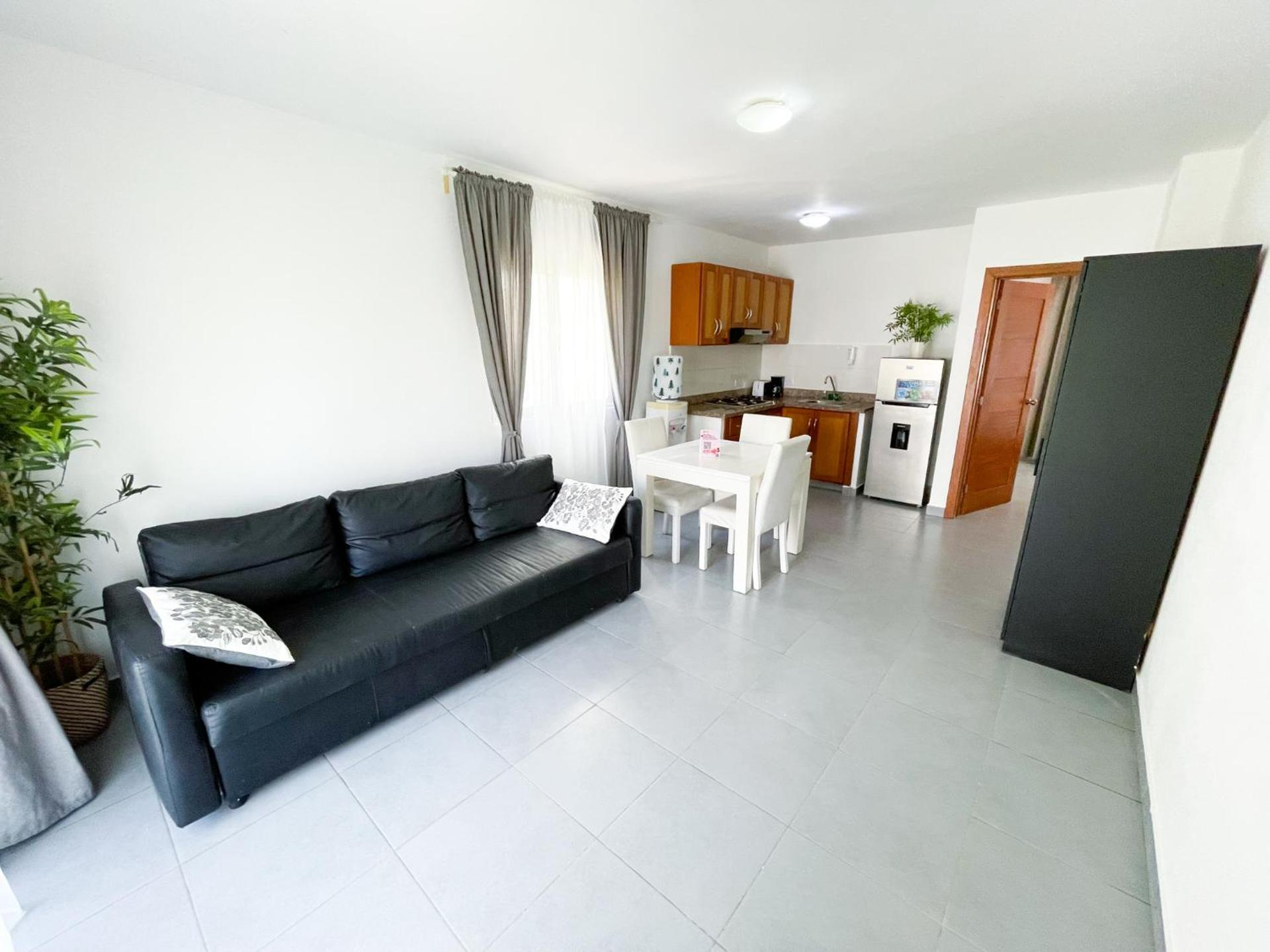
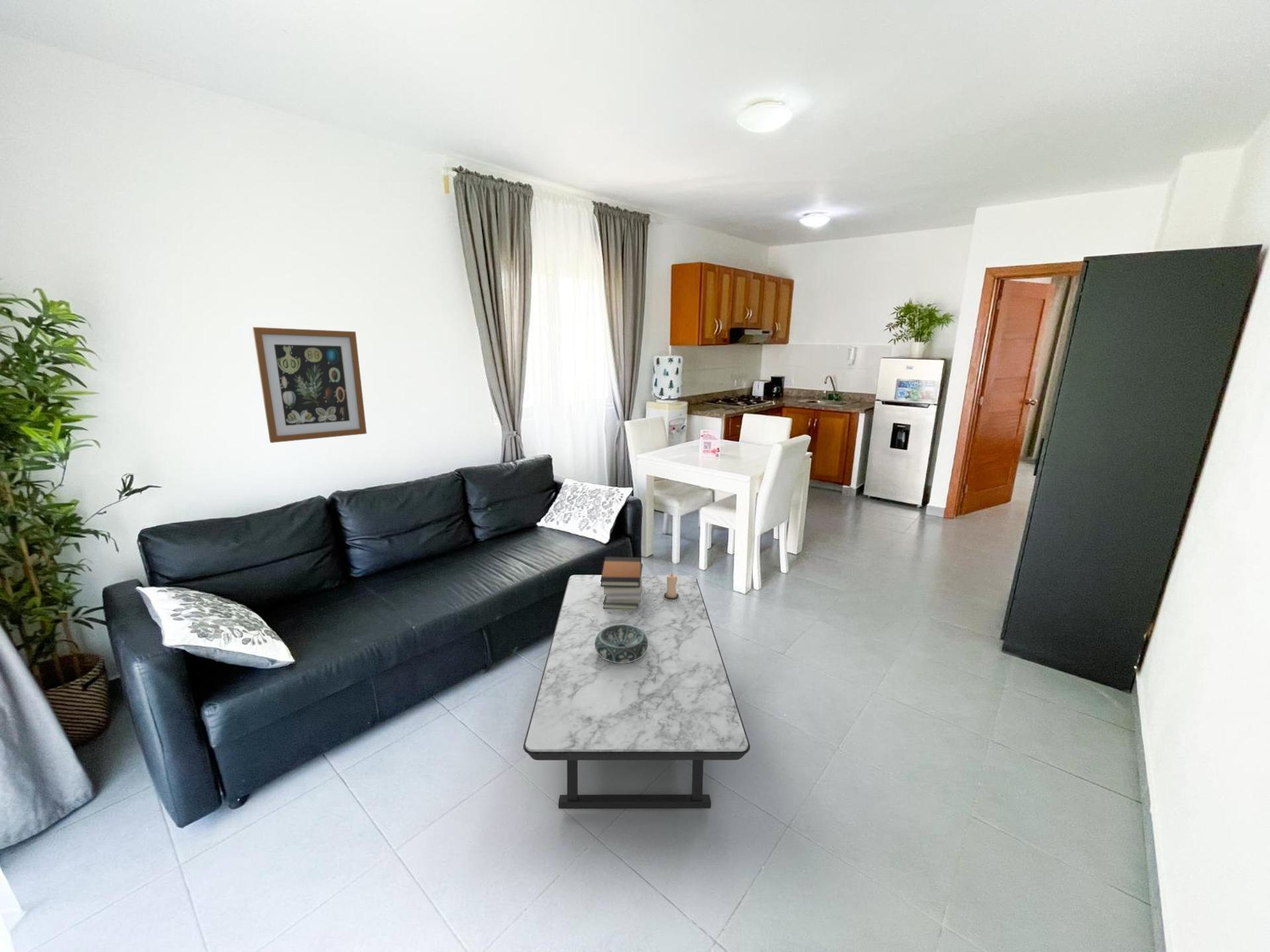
+ candle (671, 583)
+ book stack (622, 581)
+ wall art (314, 385)
+ coffee table (634, 679)
+ decorative bowl (621, 642)
